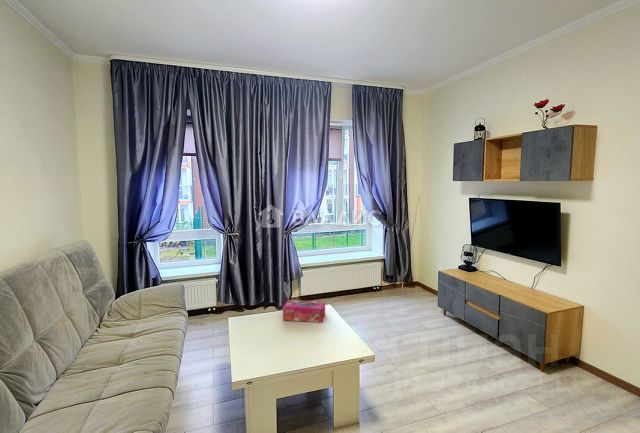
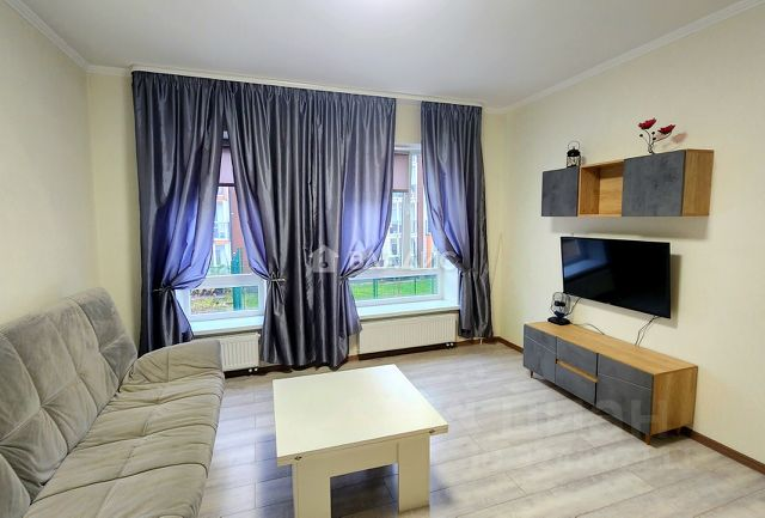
- tissue box (304, 310)
